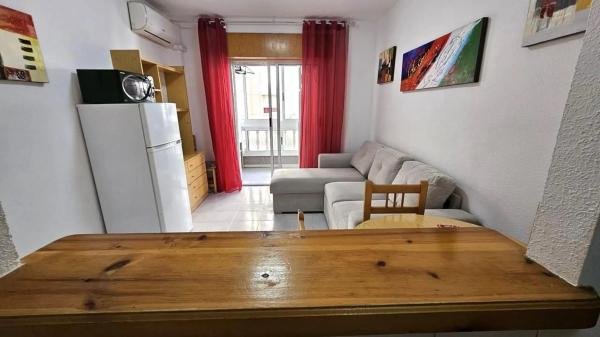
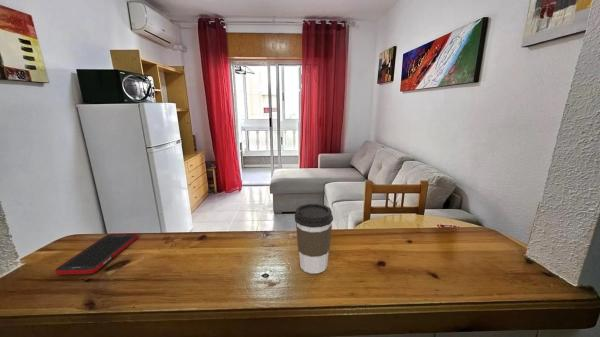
+ cell phone (101, 251)
+ coffee cup (313, 238)
